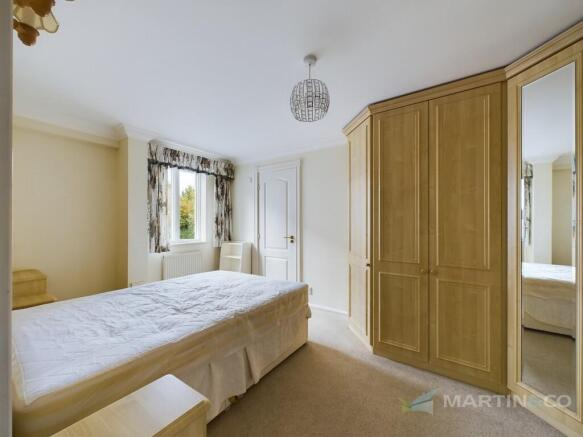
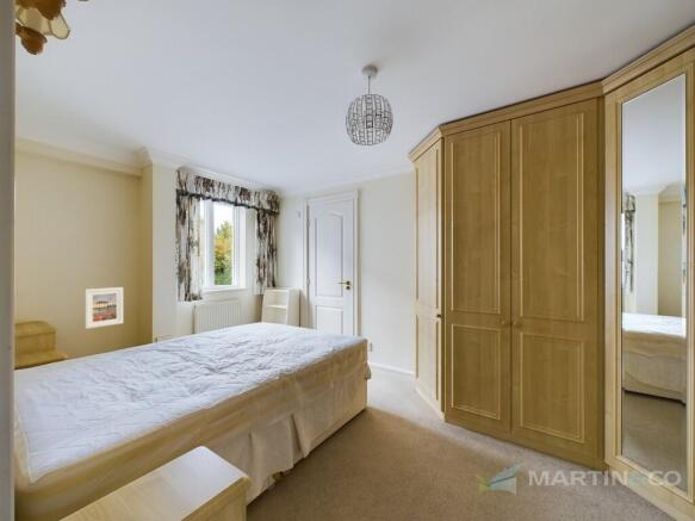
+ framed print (104, 306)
